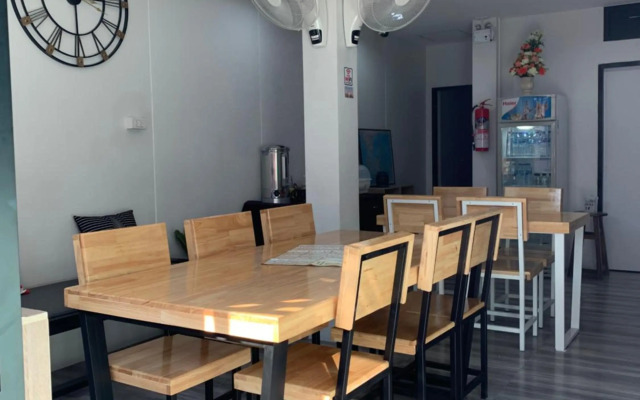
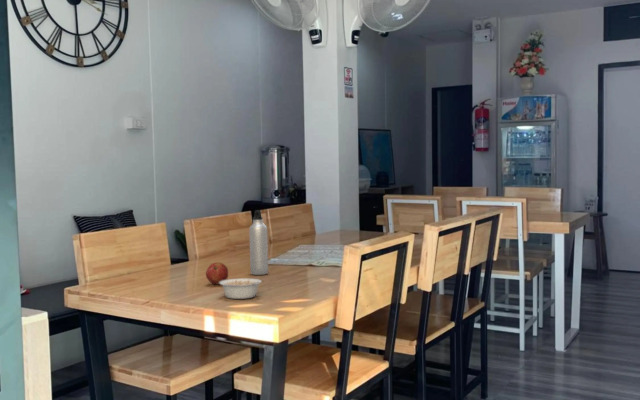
+ water bottle (258, 242)
+ fruit (217, 273)
+ legume (242, 287)
